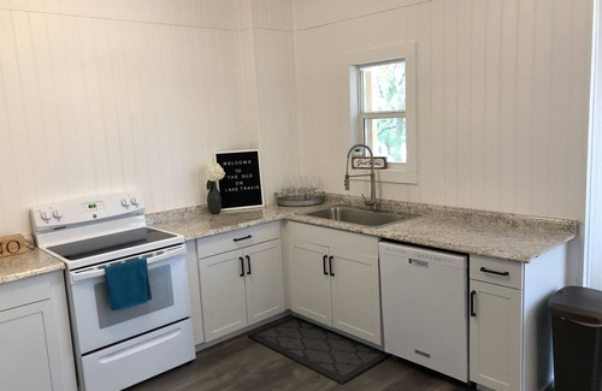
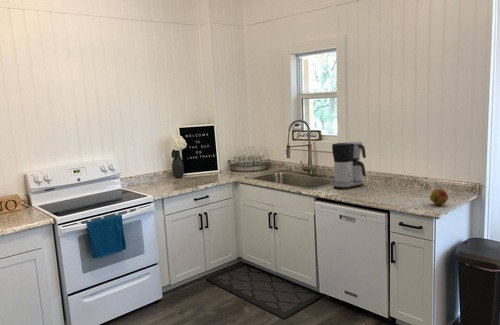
+ fruit (438, 197)
+ coffee maker (350, 164)
